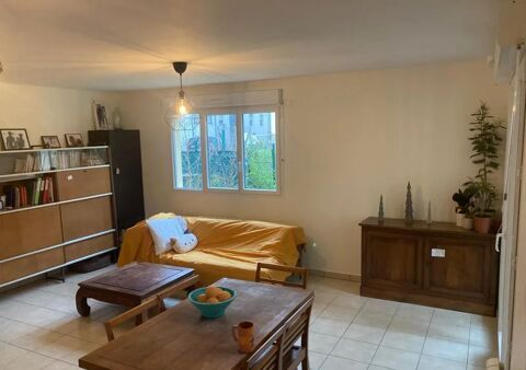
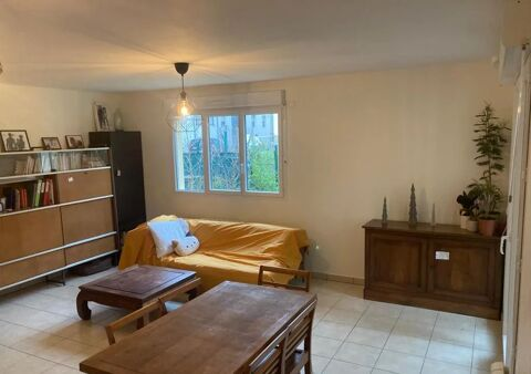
- fruit bowl (213, 299)
- mug (242, 336)
